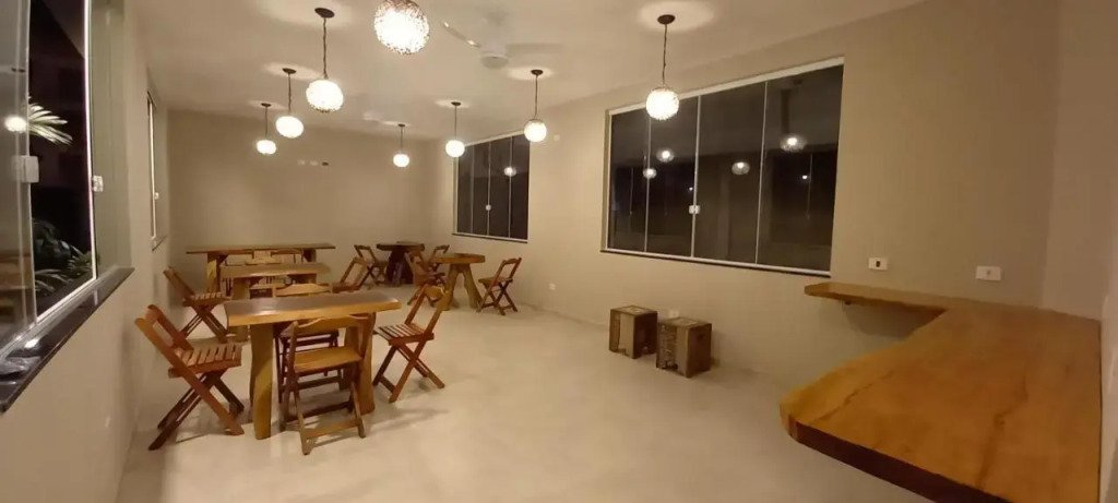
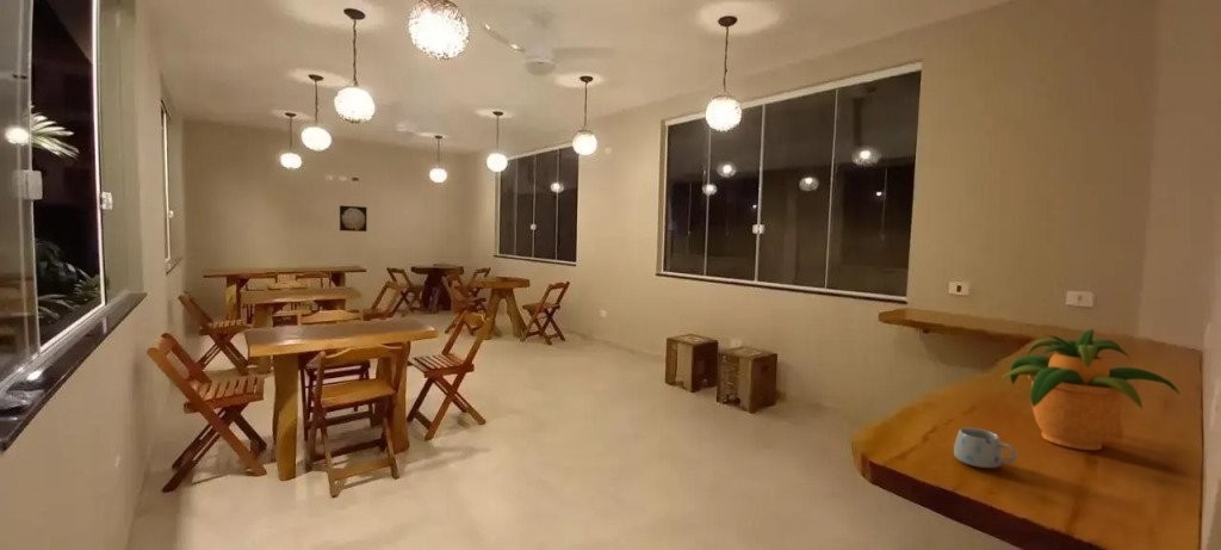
+ potted plant (1086, 387)
+ wall art (353, 218)
+ mug (985, 450)
